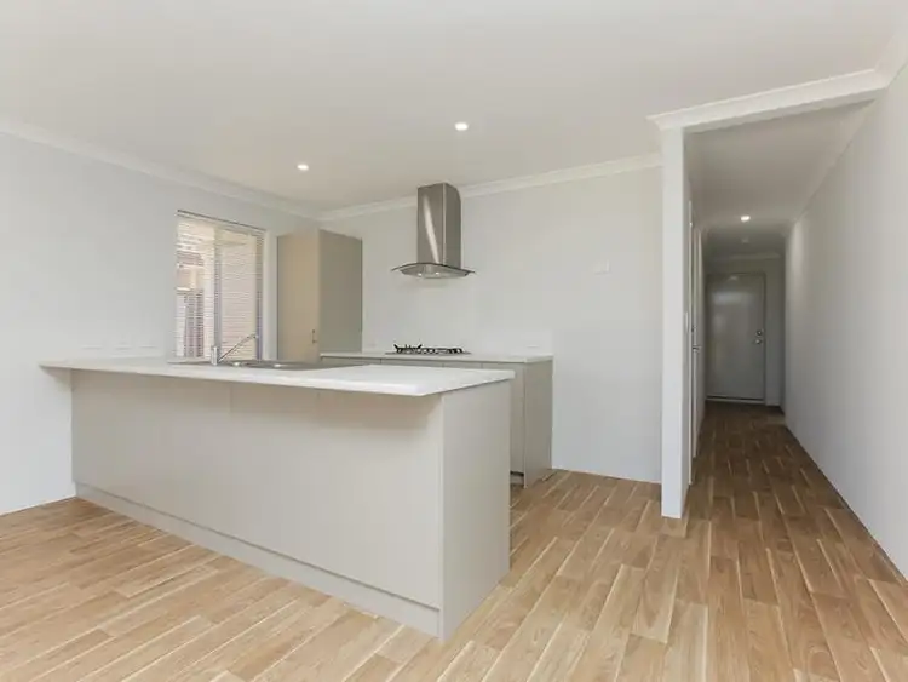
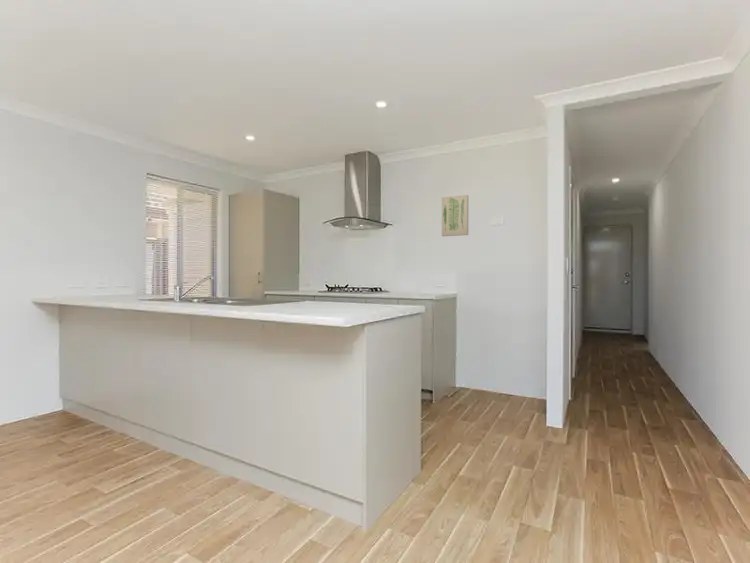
+ wall art (454, 216)
